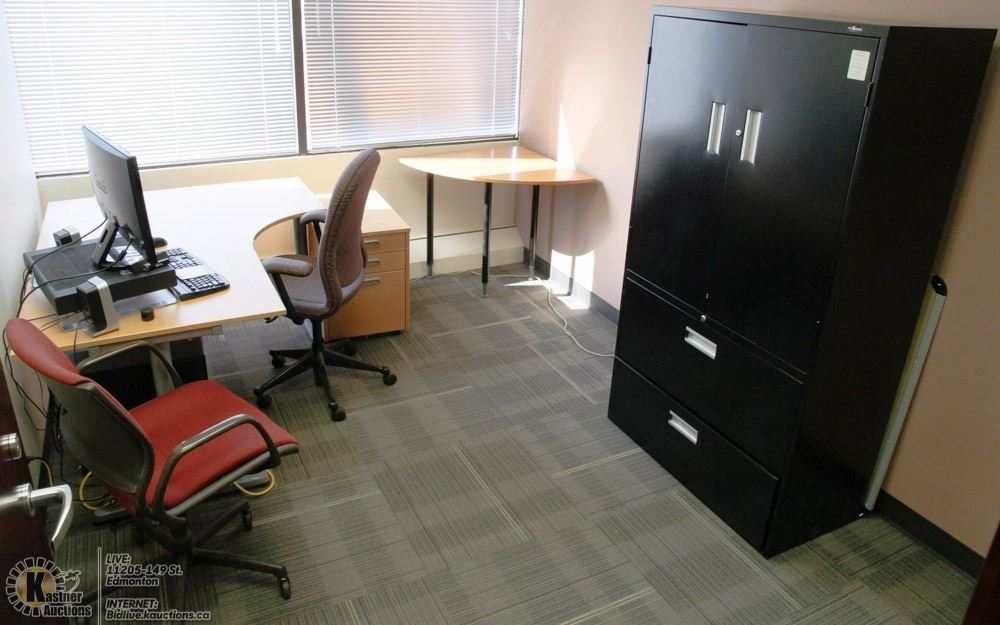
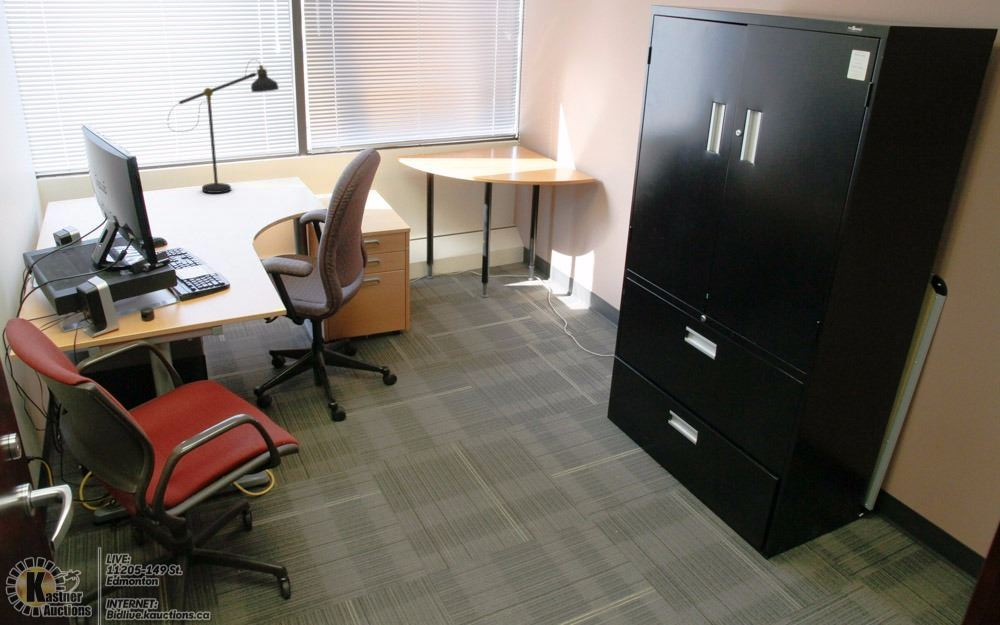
+ desk lamp (212, 125)
